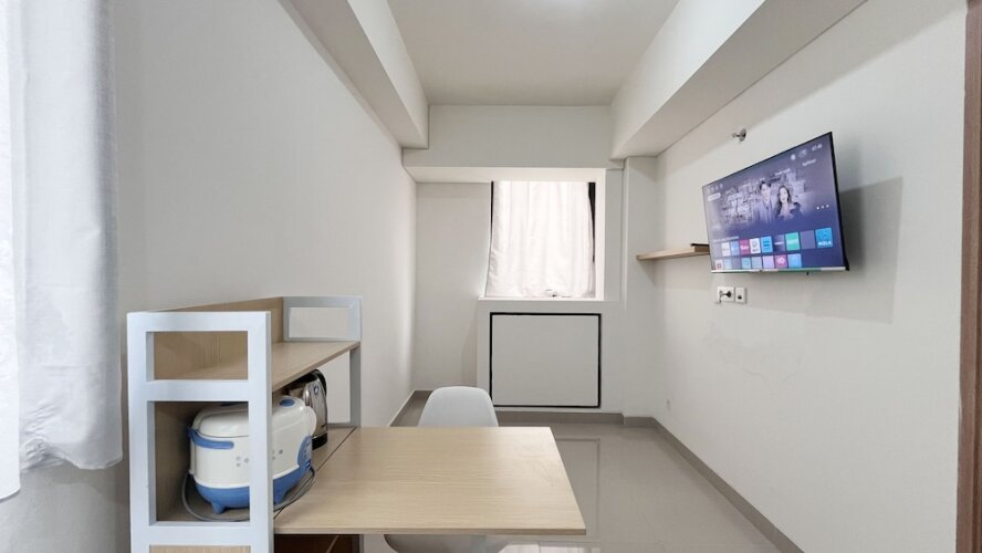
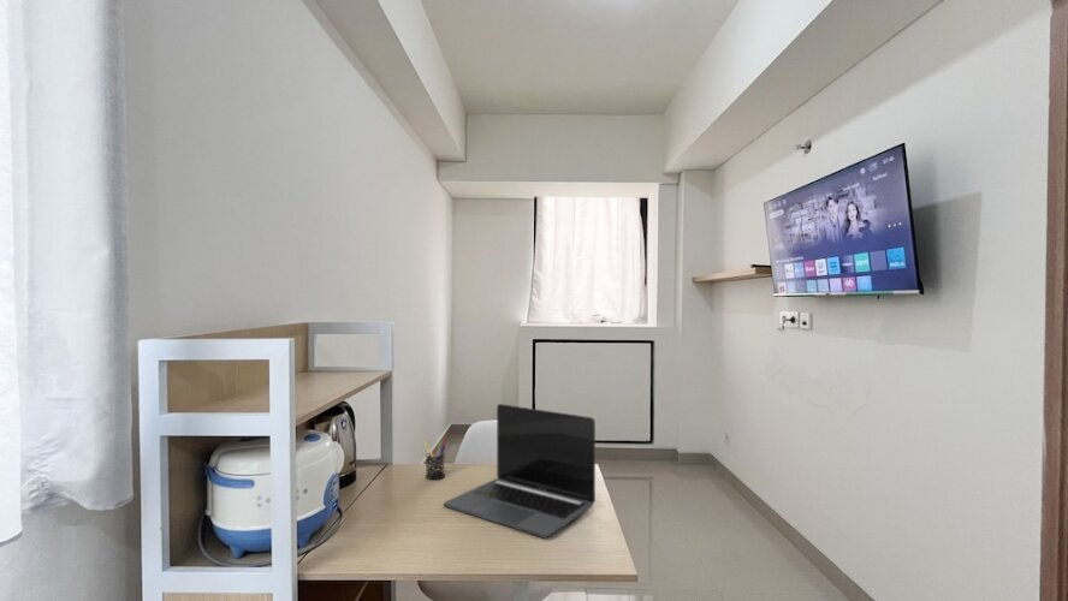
+ laptop (518, 462)
+ pen holder (437, 457)
